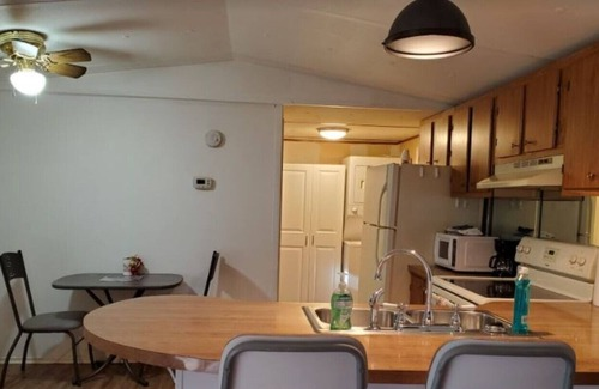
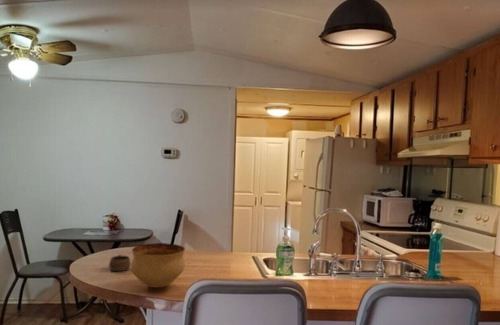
+ cup (120, 262)
+ bowl (158, 267)
